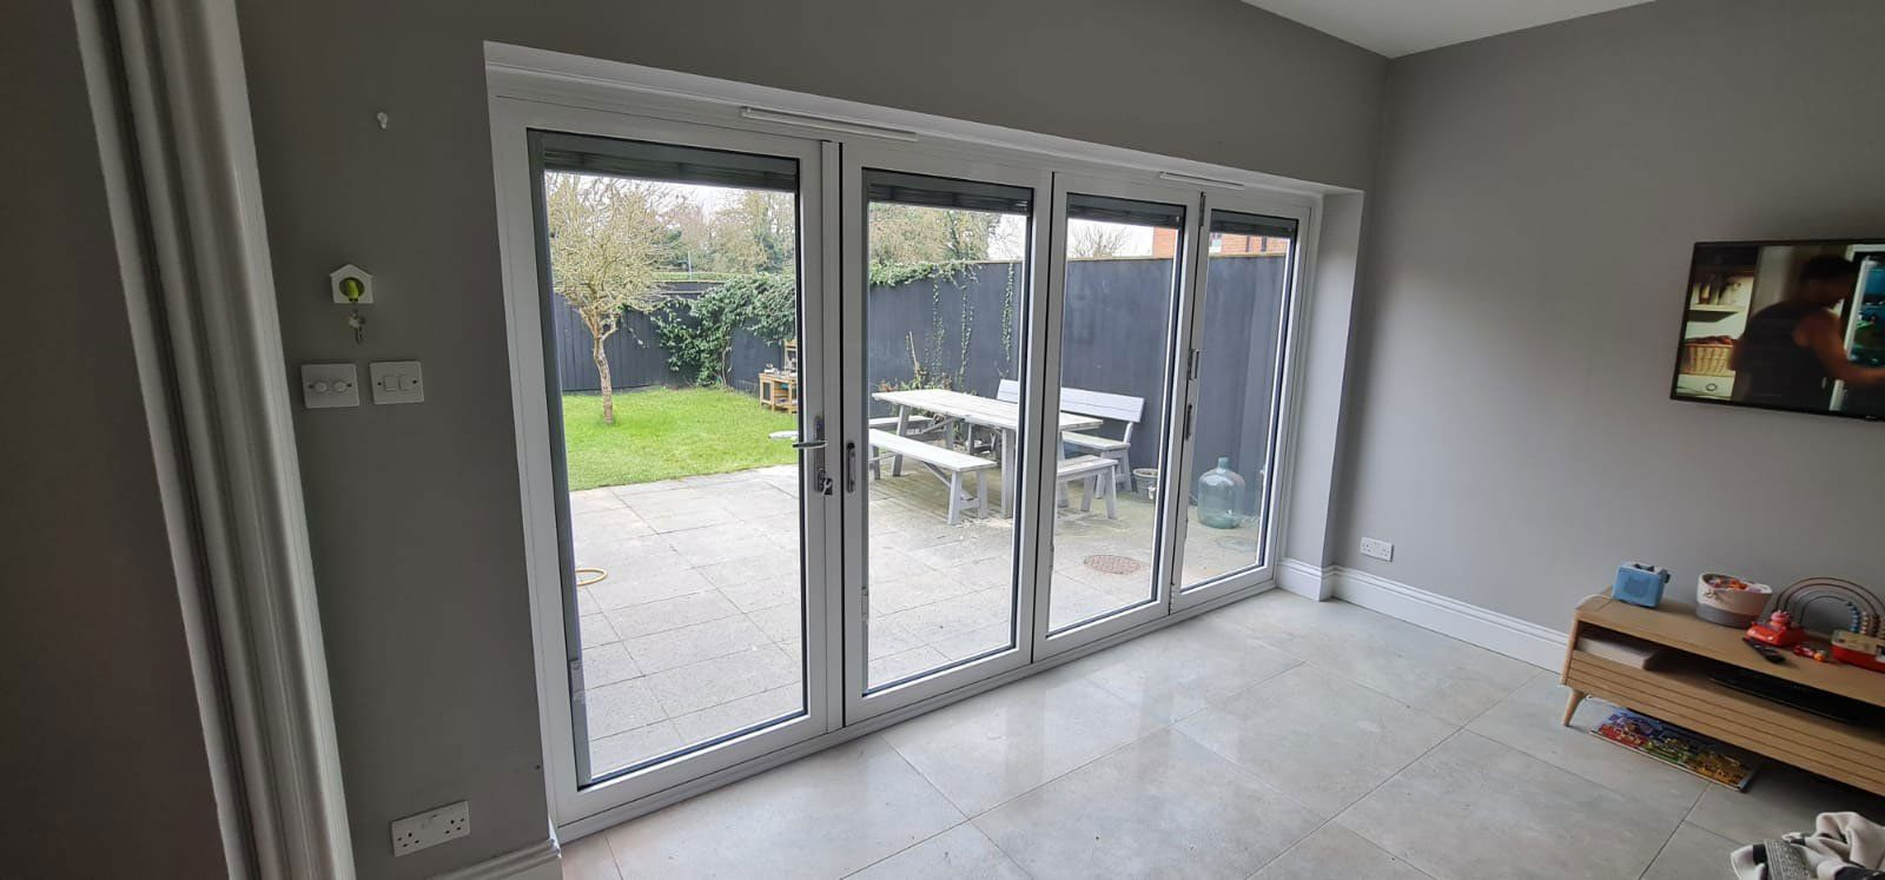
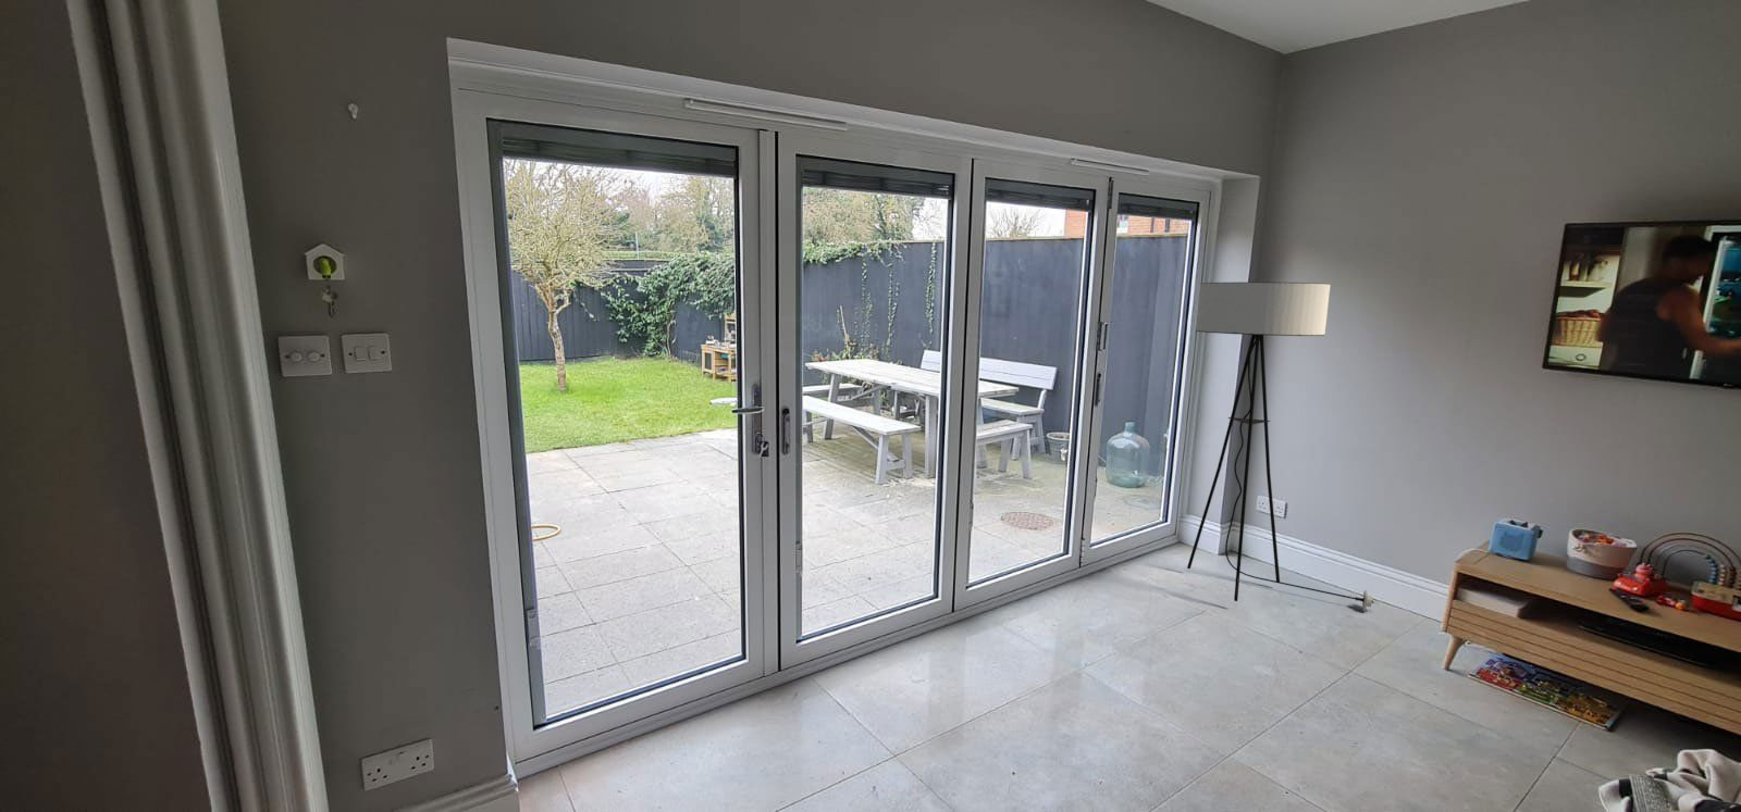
+ floor lamp (1268, 446)
